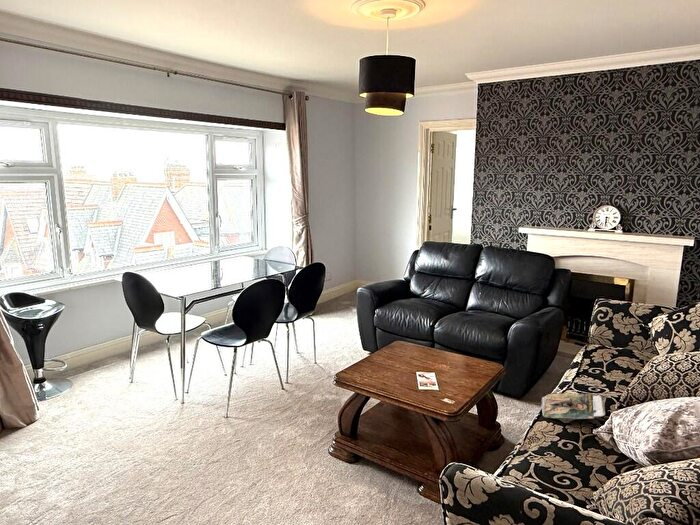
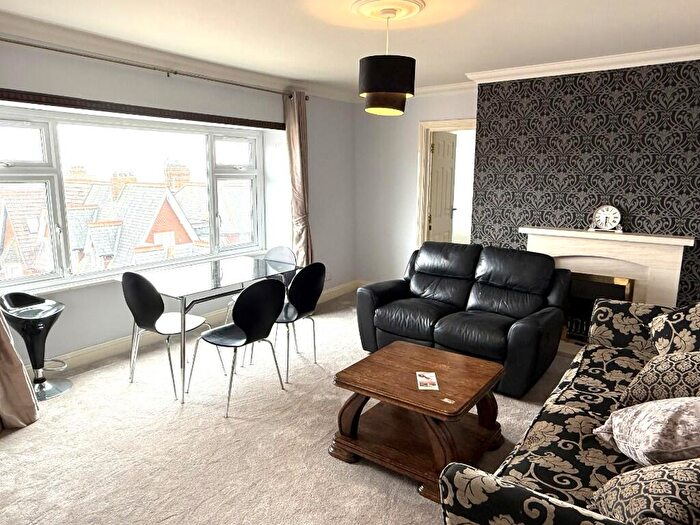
- magazine (574, 405)
